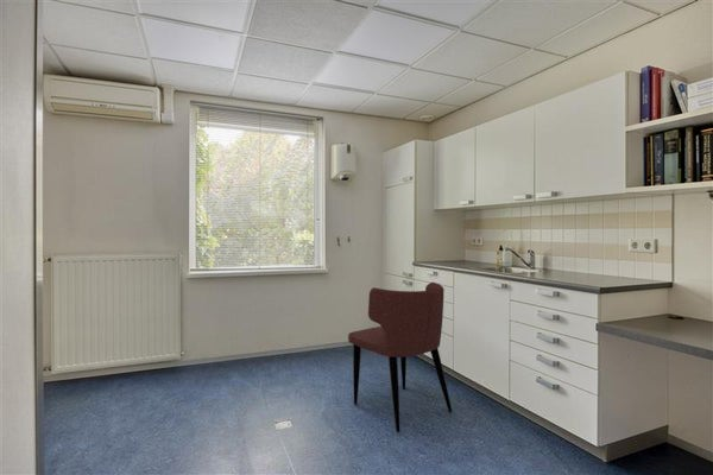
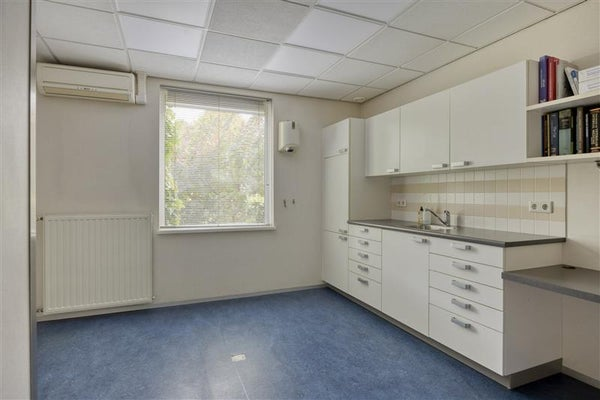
- dining chair (398, 344)
